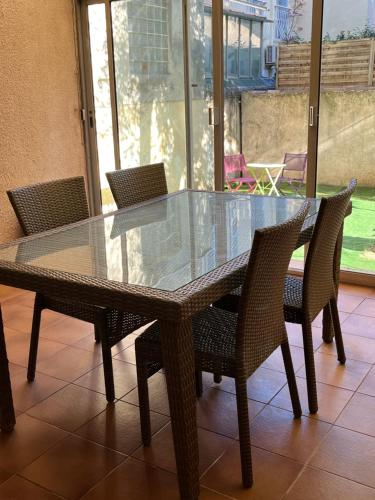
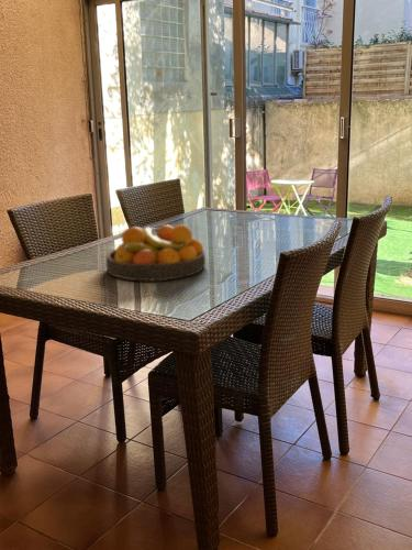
+ fruit bowl (155, 246)
